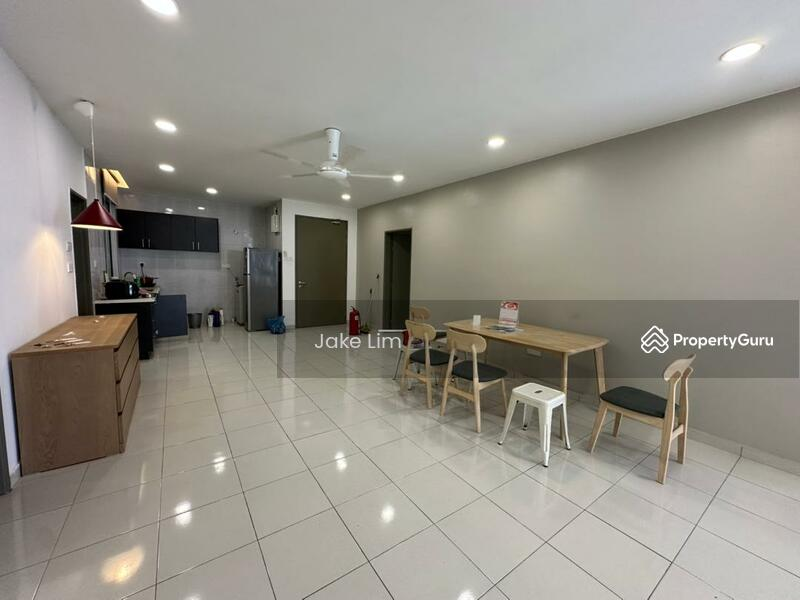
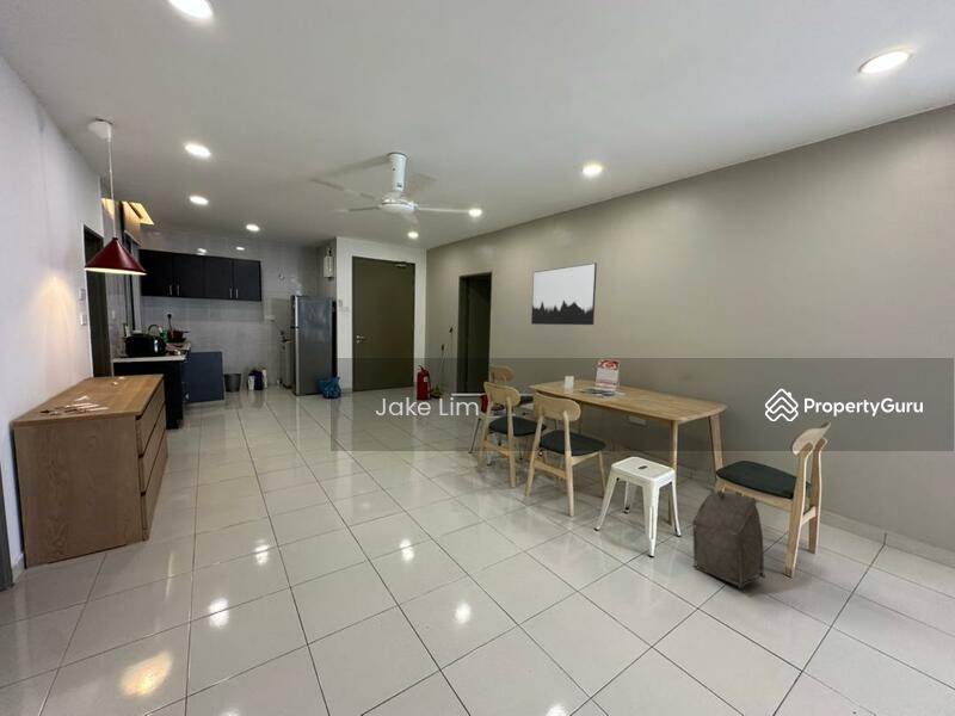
+ wall art (561, 296)
+ backpack (726, 533)
